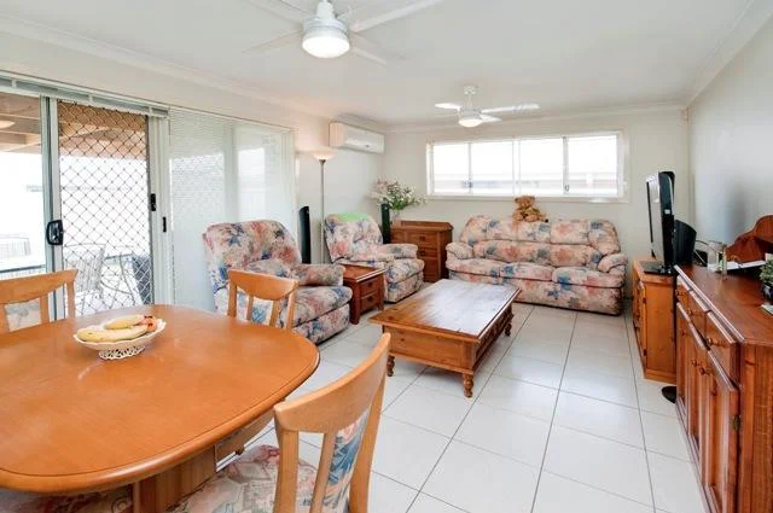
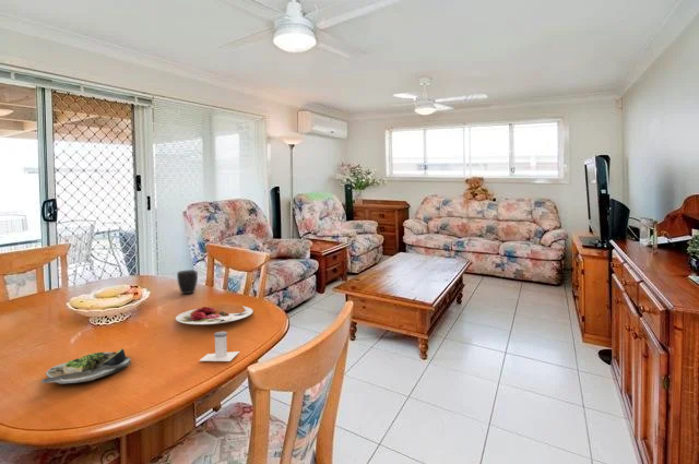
+ salt shaker (221, 344)
+ plate (215, 314)
+ mug (186, 281)
+ salad plate (93, 361)
